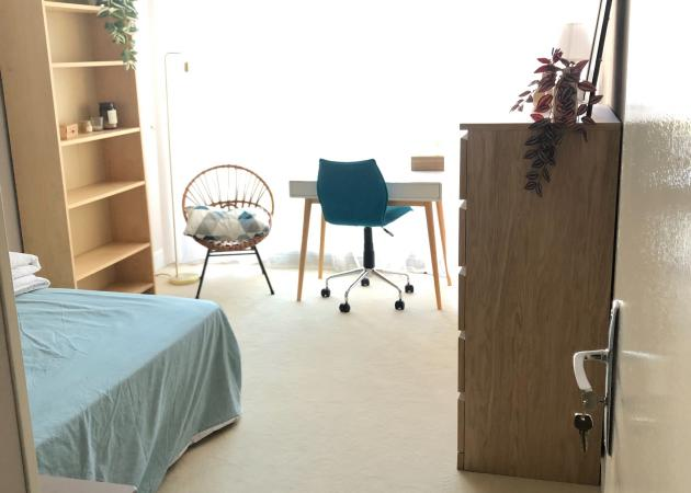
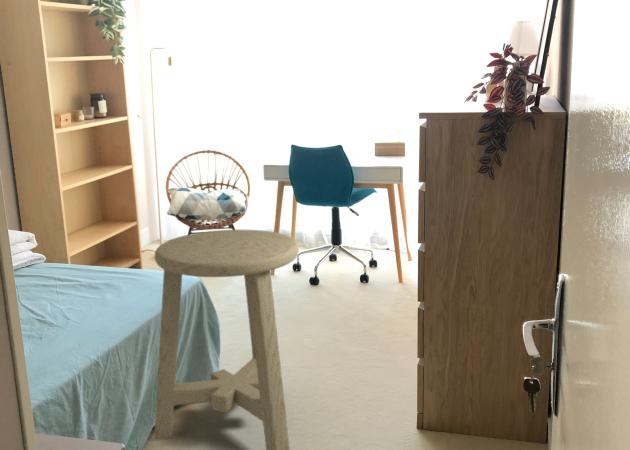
+ stool (250, 334)
